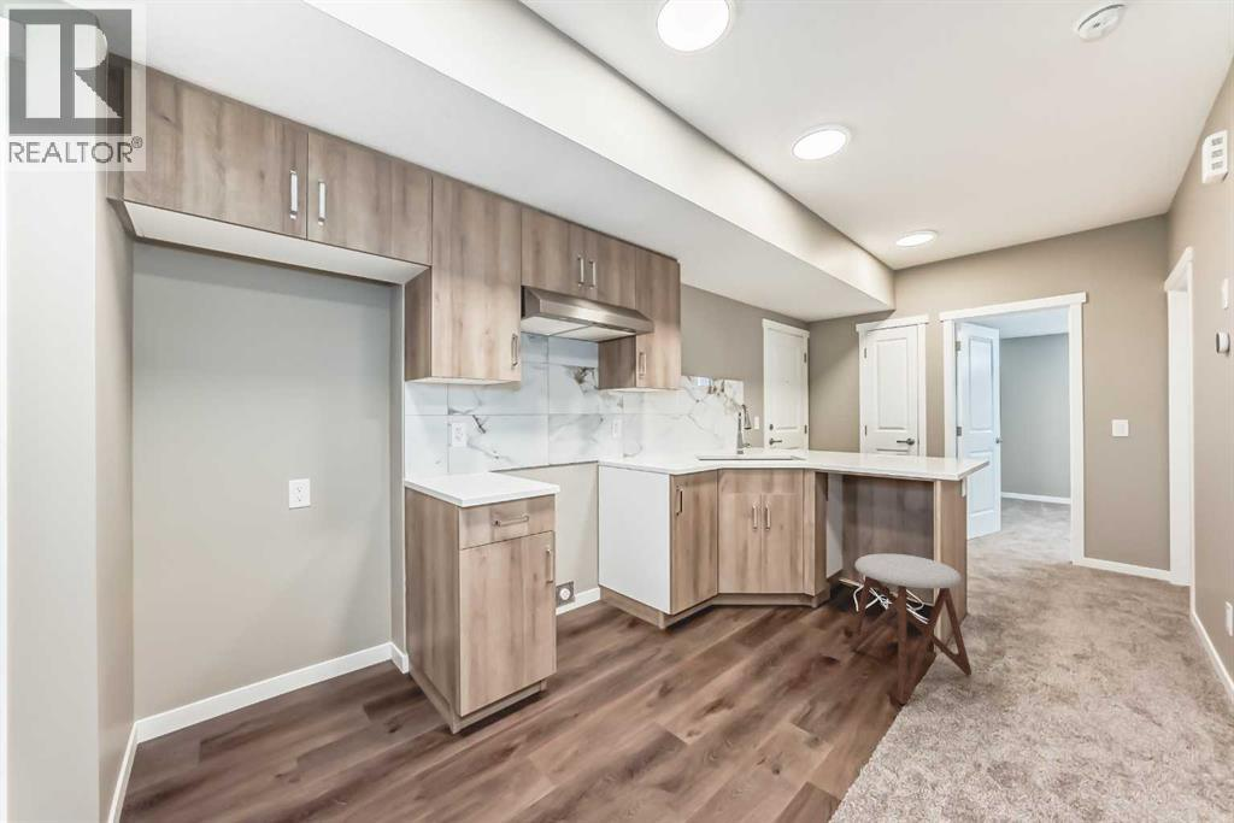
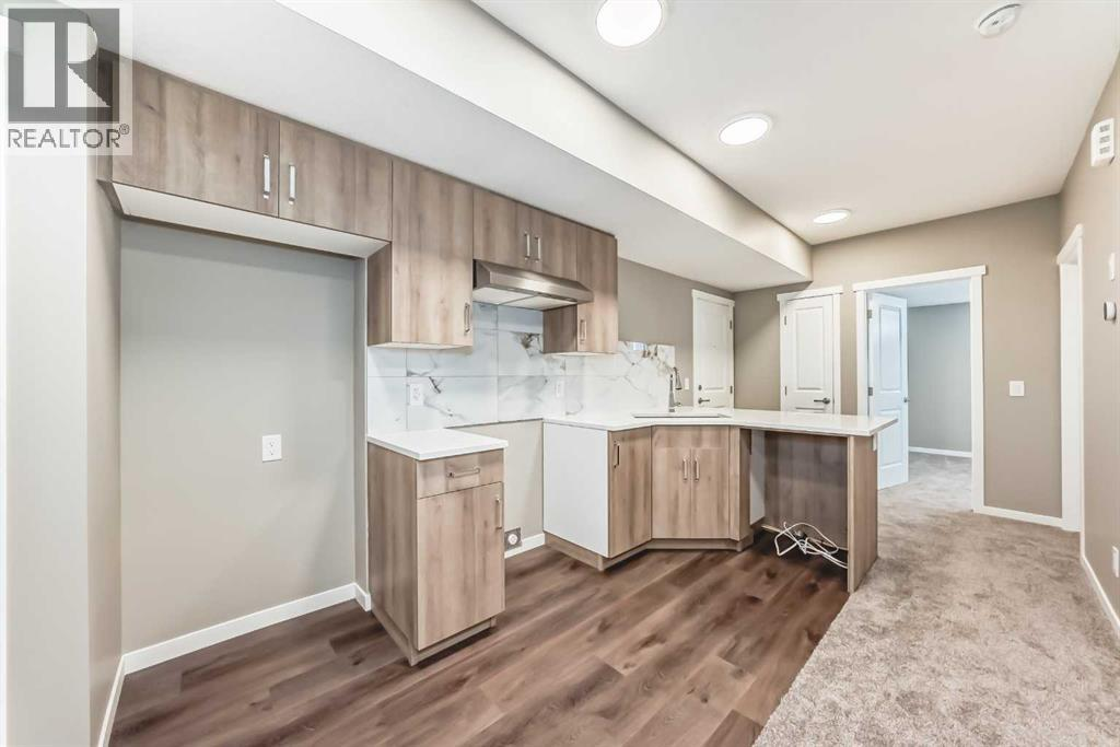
- stool (898, 616)
